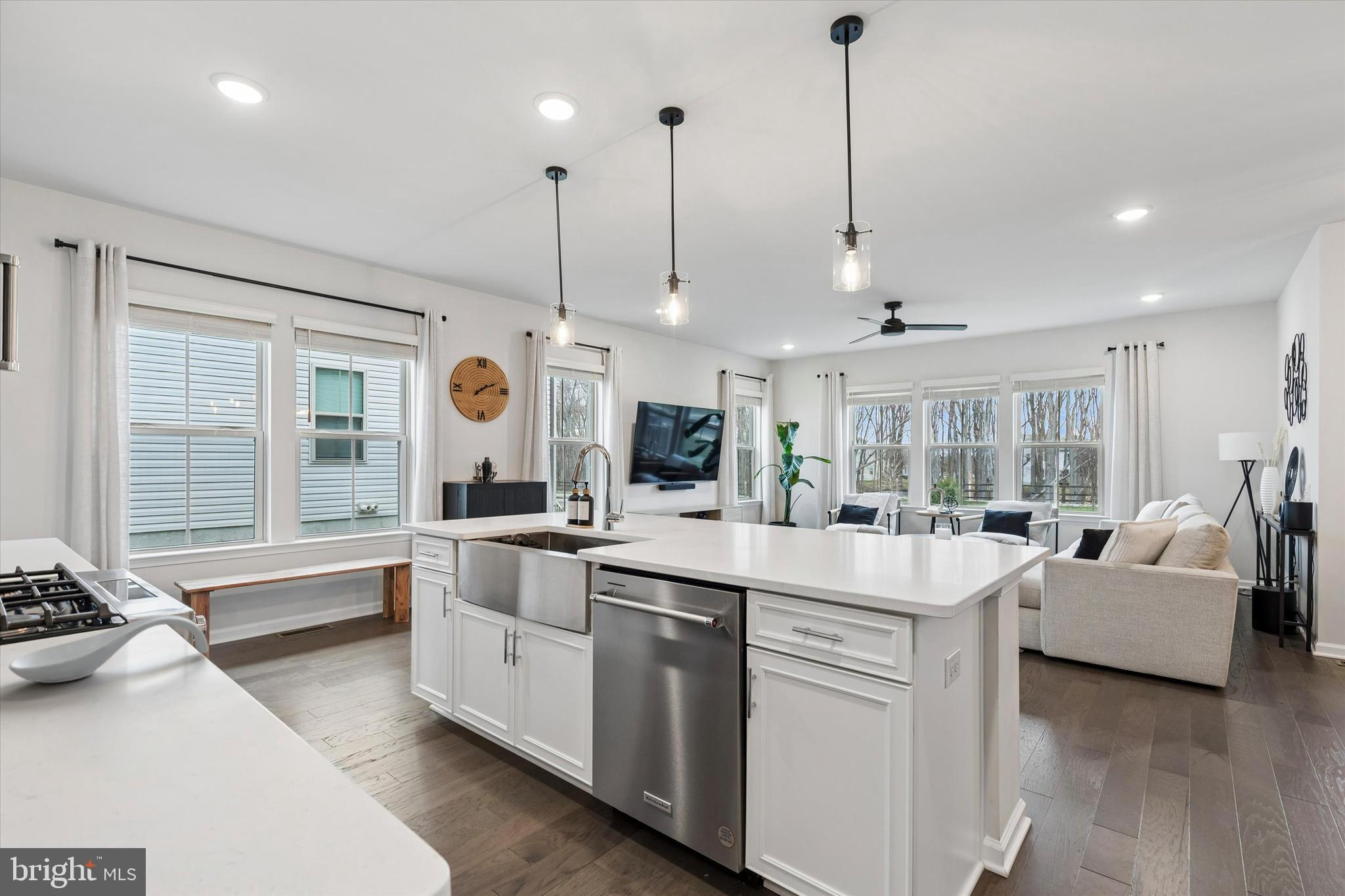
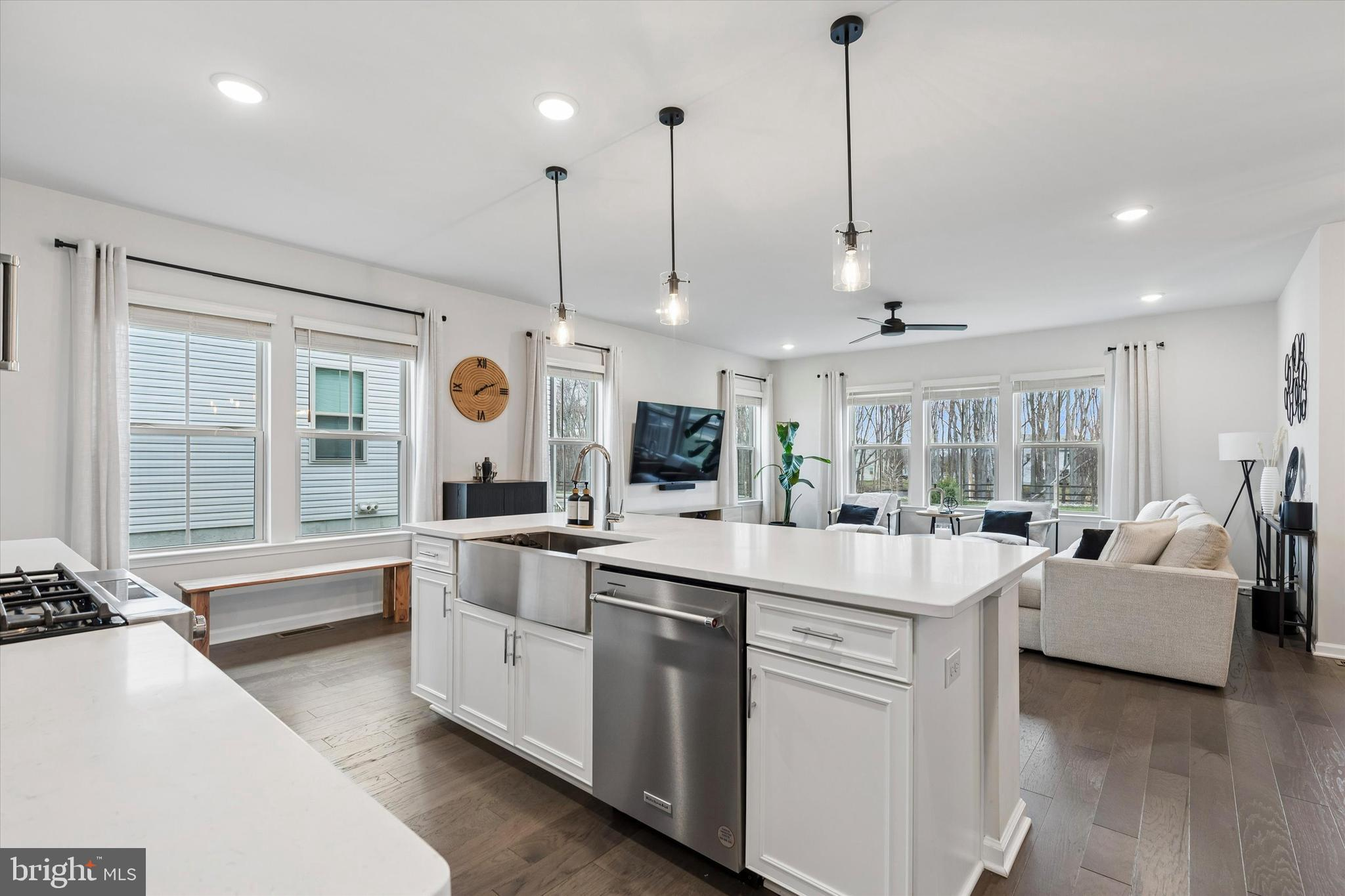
- spoon rest (115, 645)
